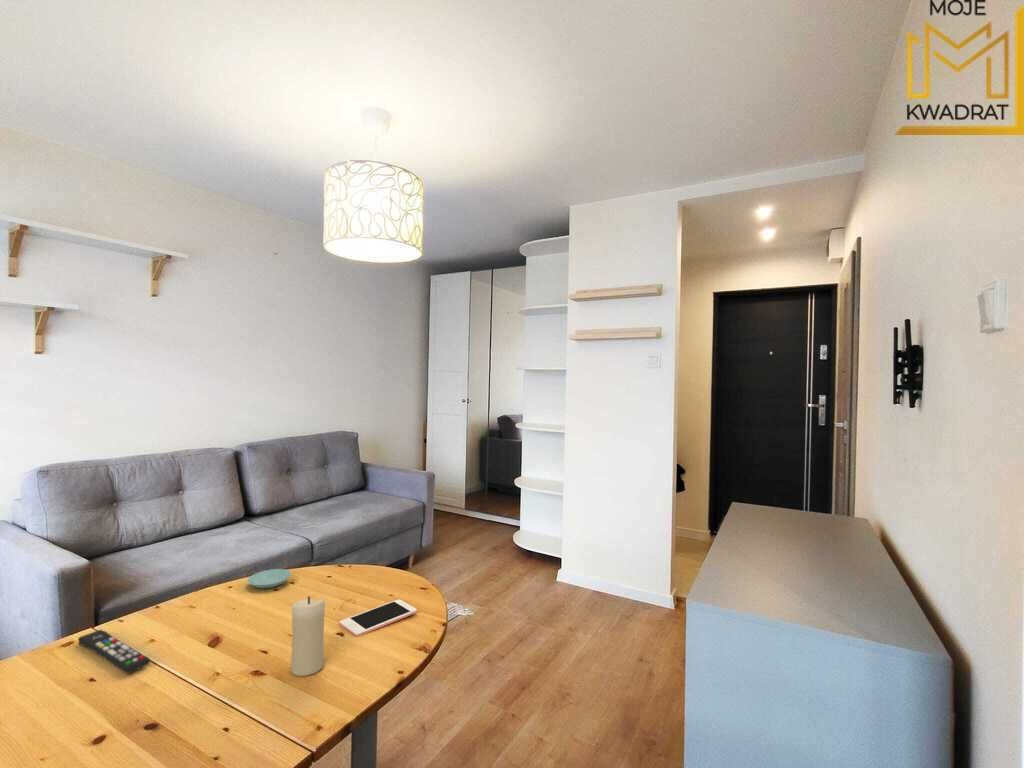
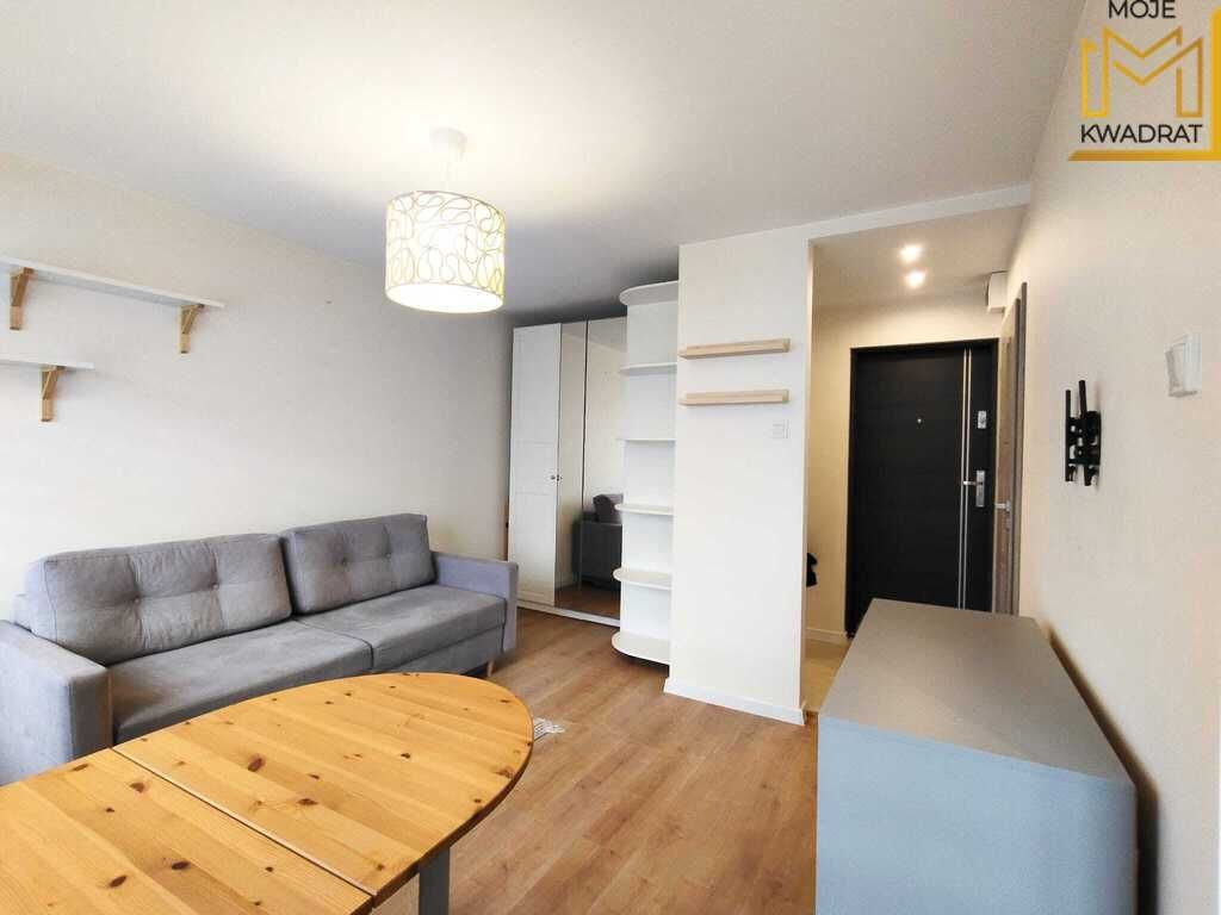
- candle (309, 630)
- saucer (269, 580)
- remote control (112, 650)
- cell phone (379, 616)
